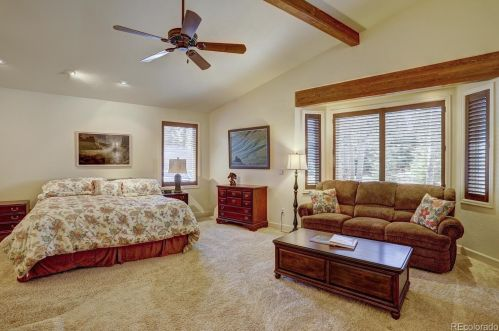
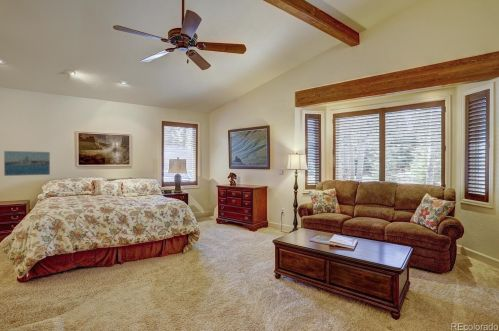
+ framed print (27, 163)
